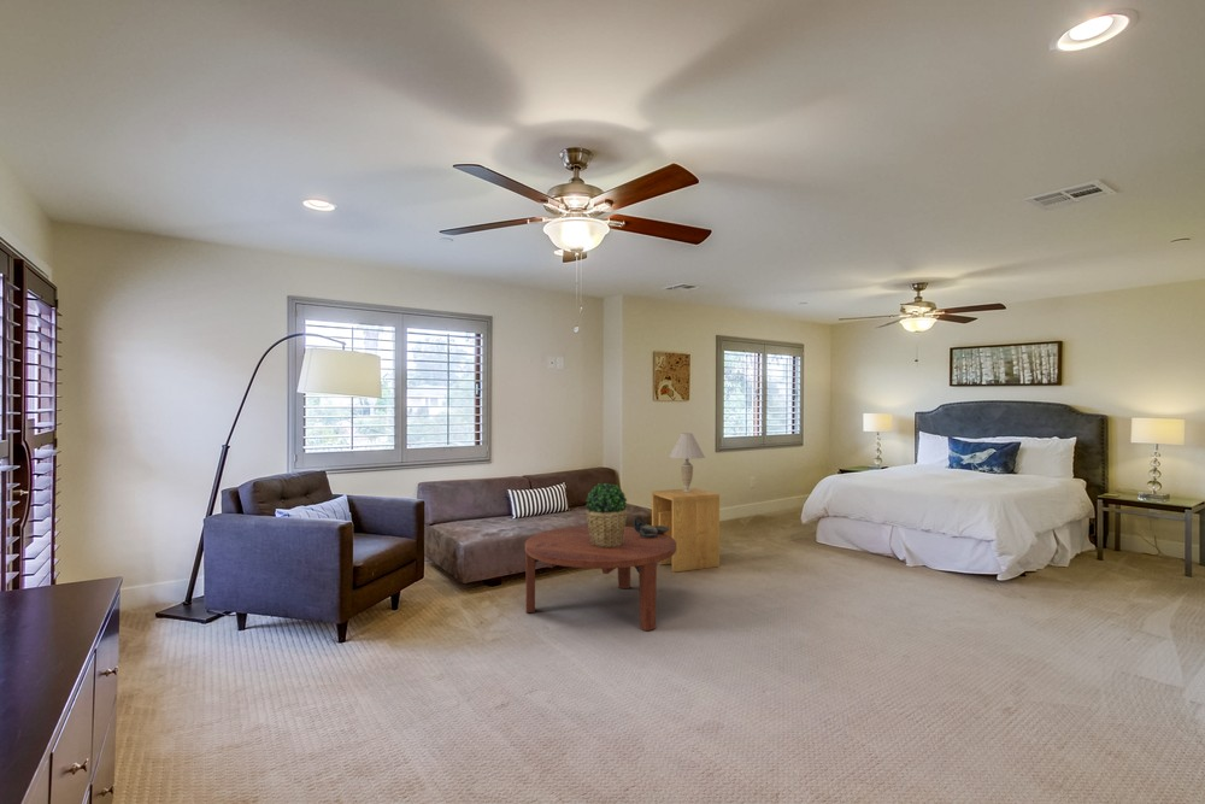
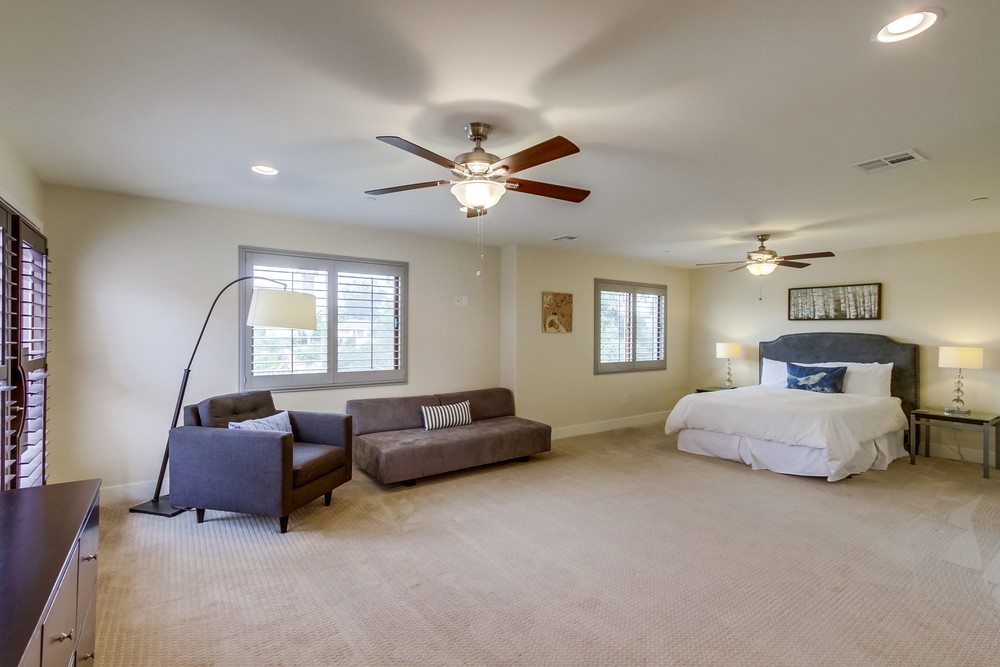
- table lamp (687, 462)
- decorative bowl (649, 526)
- potted plant (606, 513)
- side table (684, 528)
- coffee table (602, 573)
